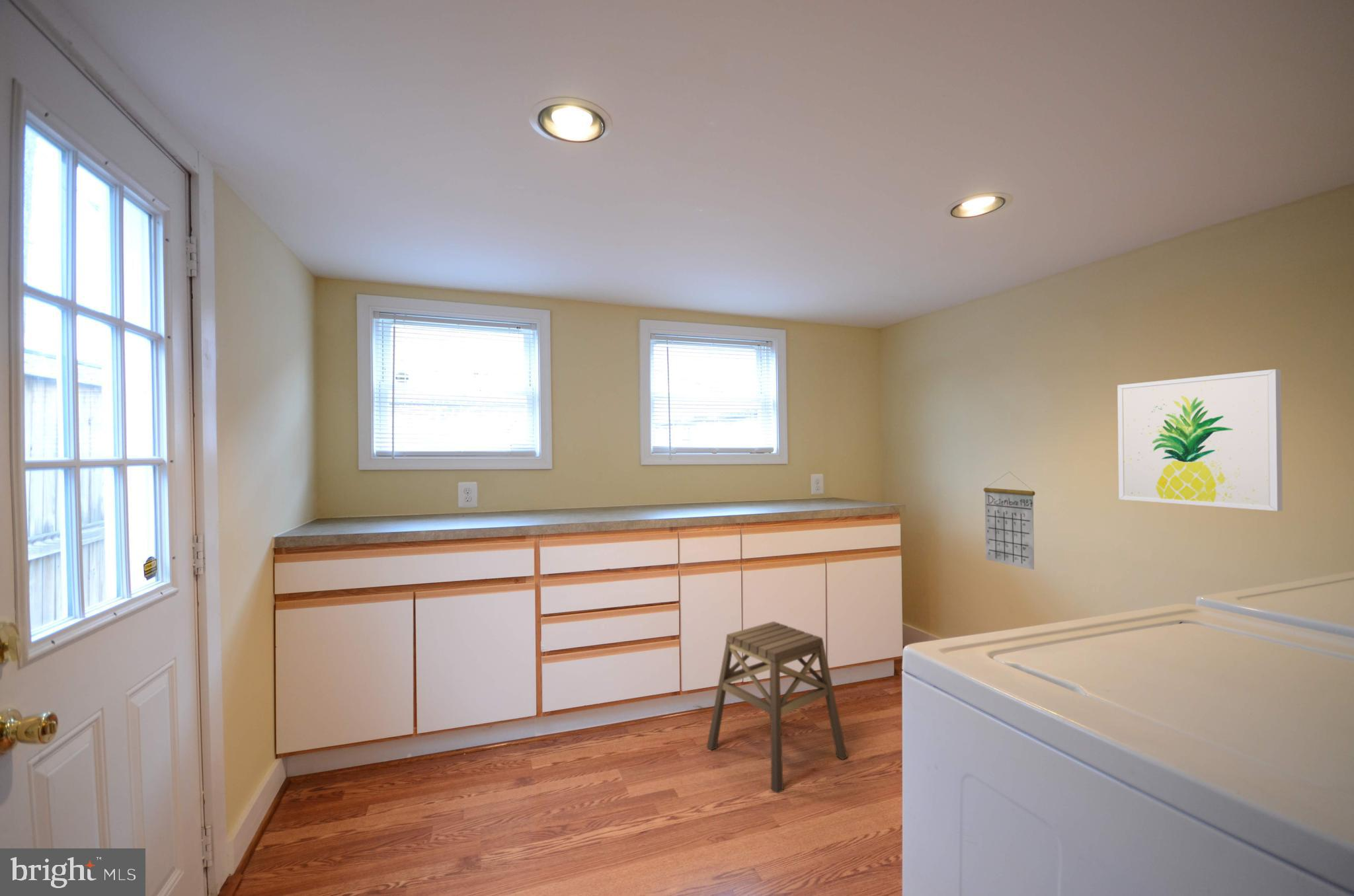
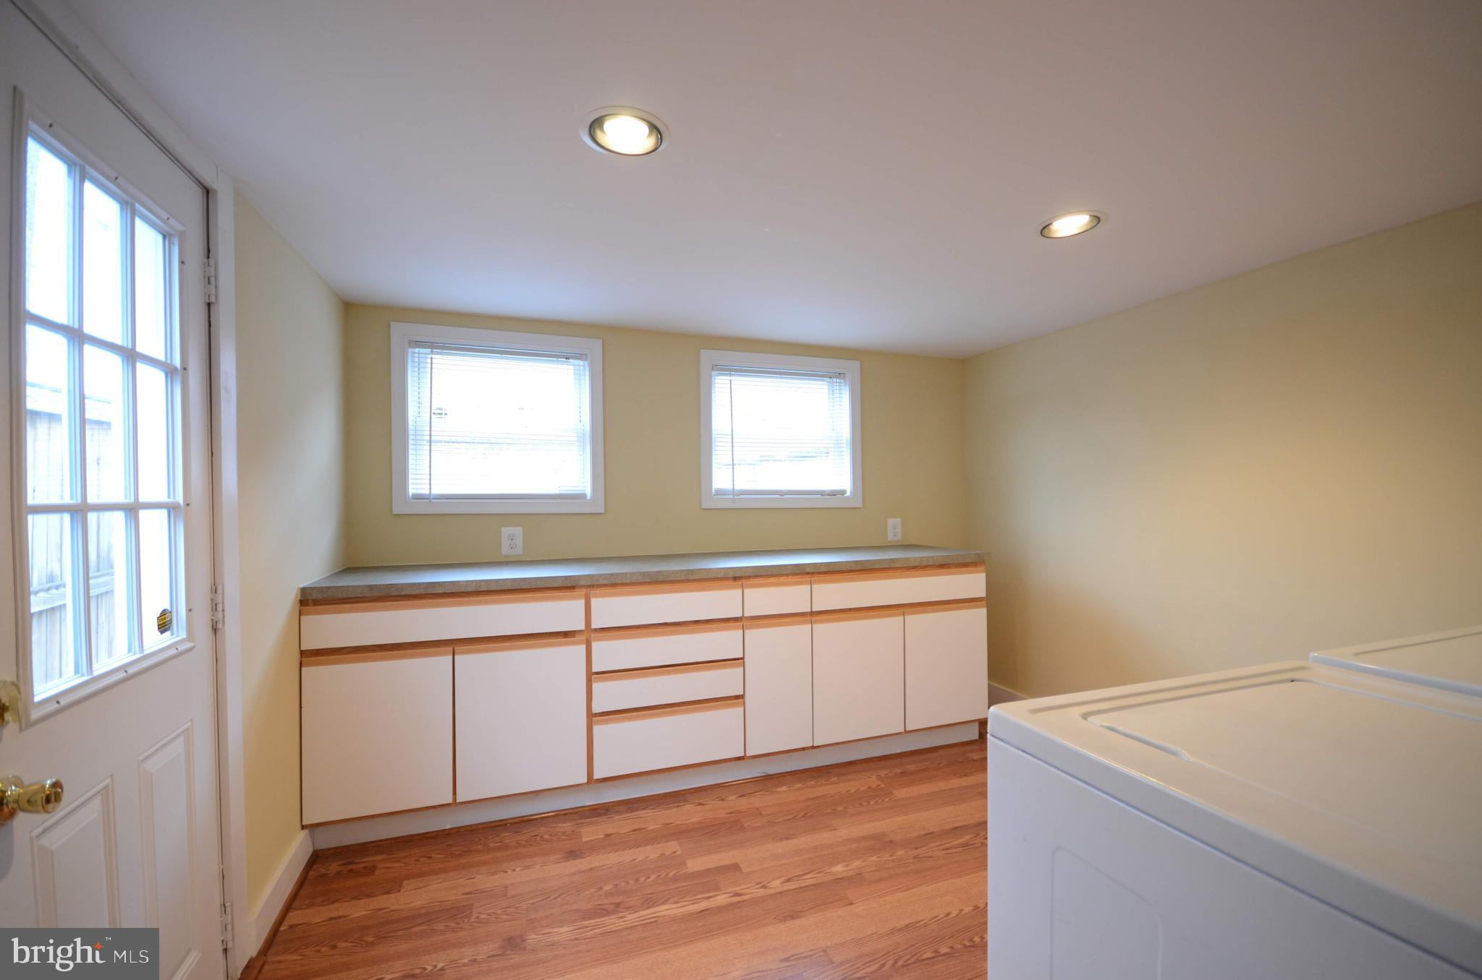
- calendar (1008, 518)
- wall art (1191, 441)
- stool (775, 694)
